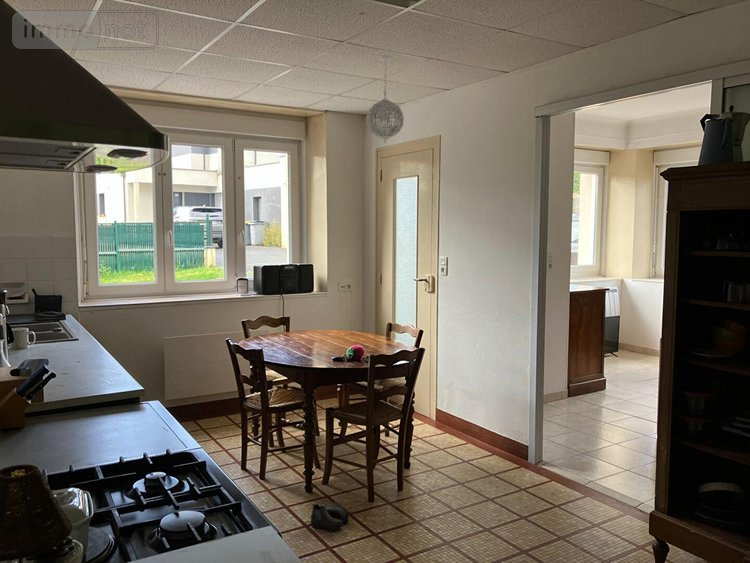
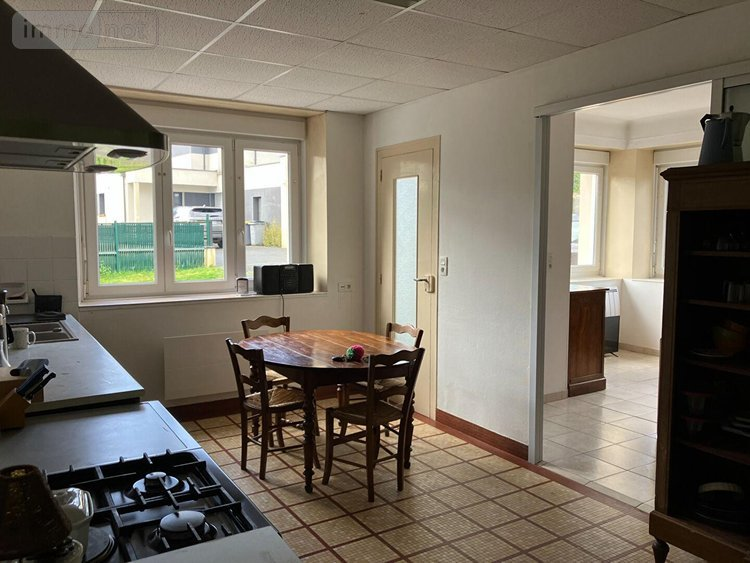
- boots (331, 509)
- pendant light (385, 100)
